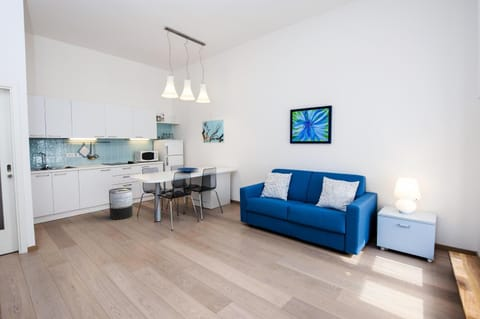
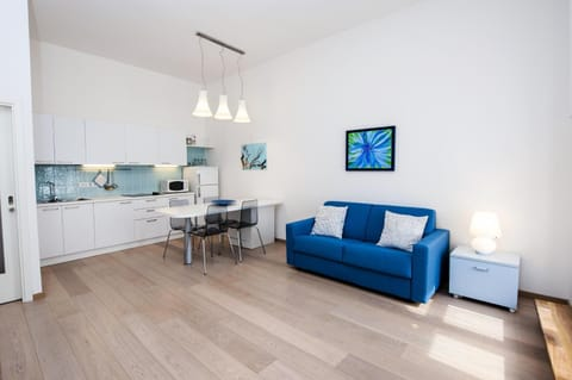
- trash can (121, 203)
